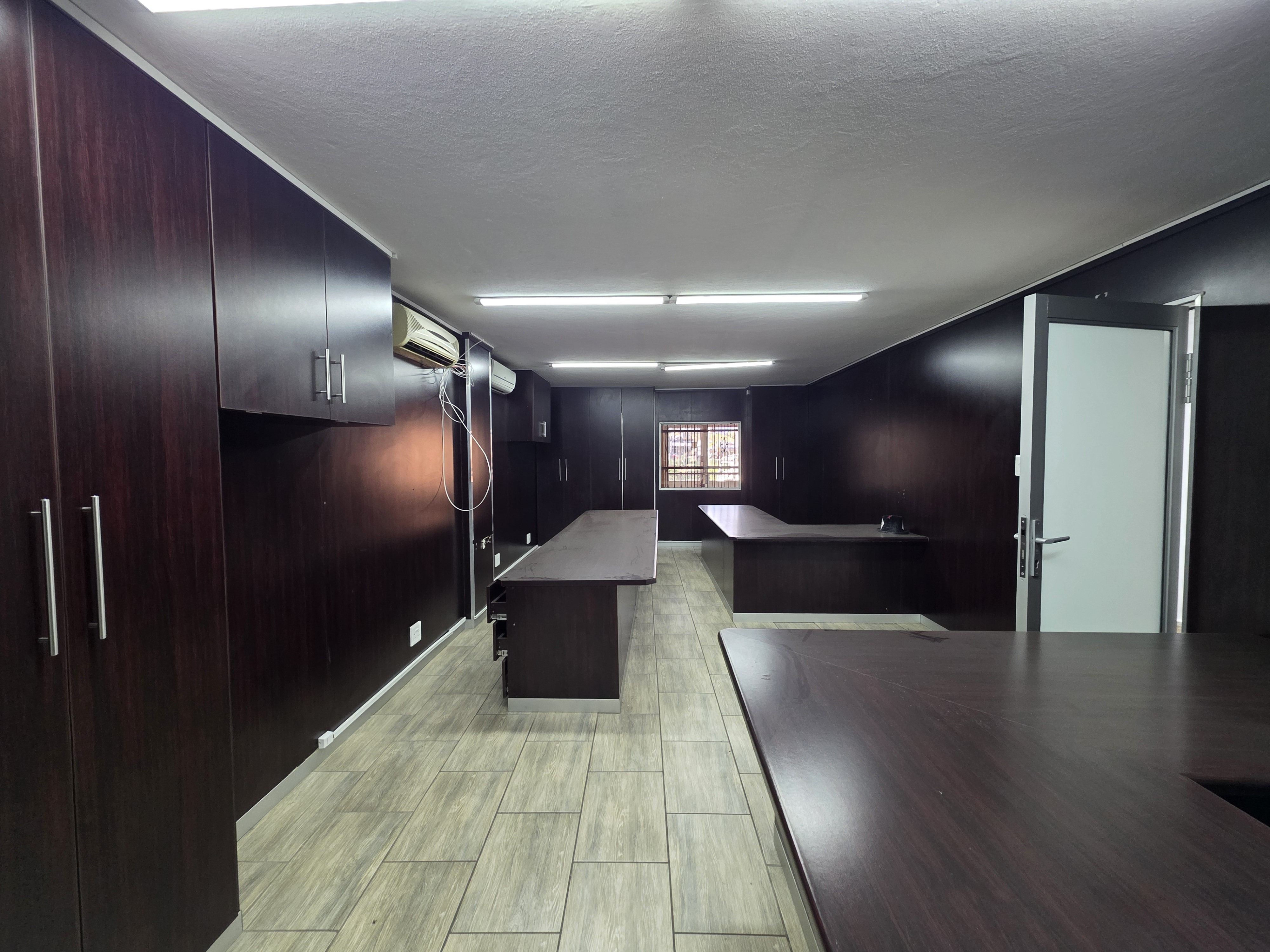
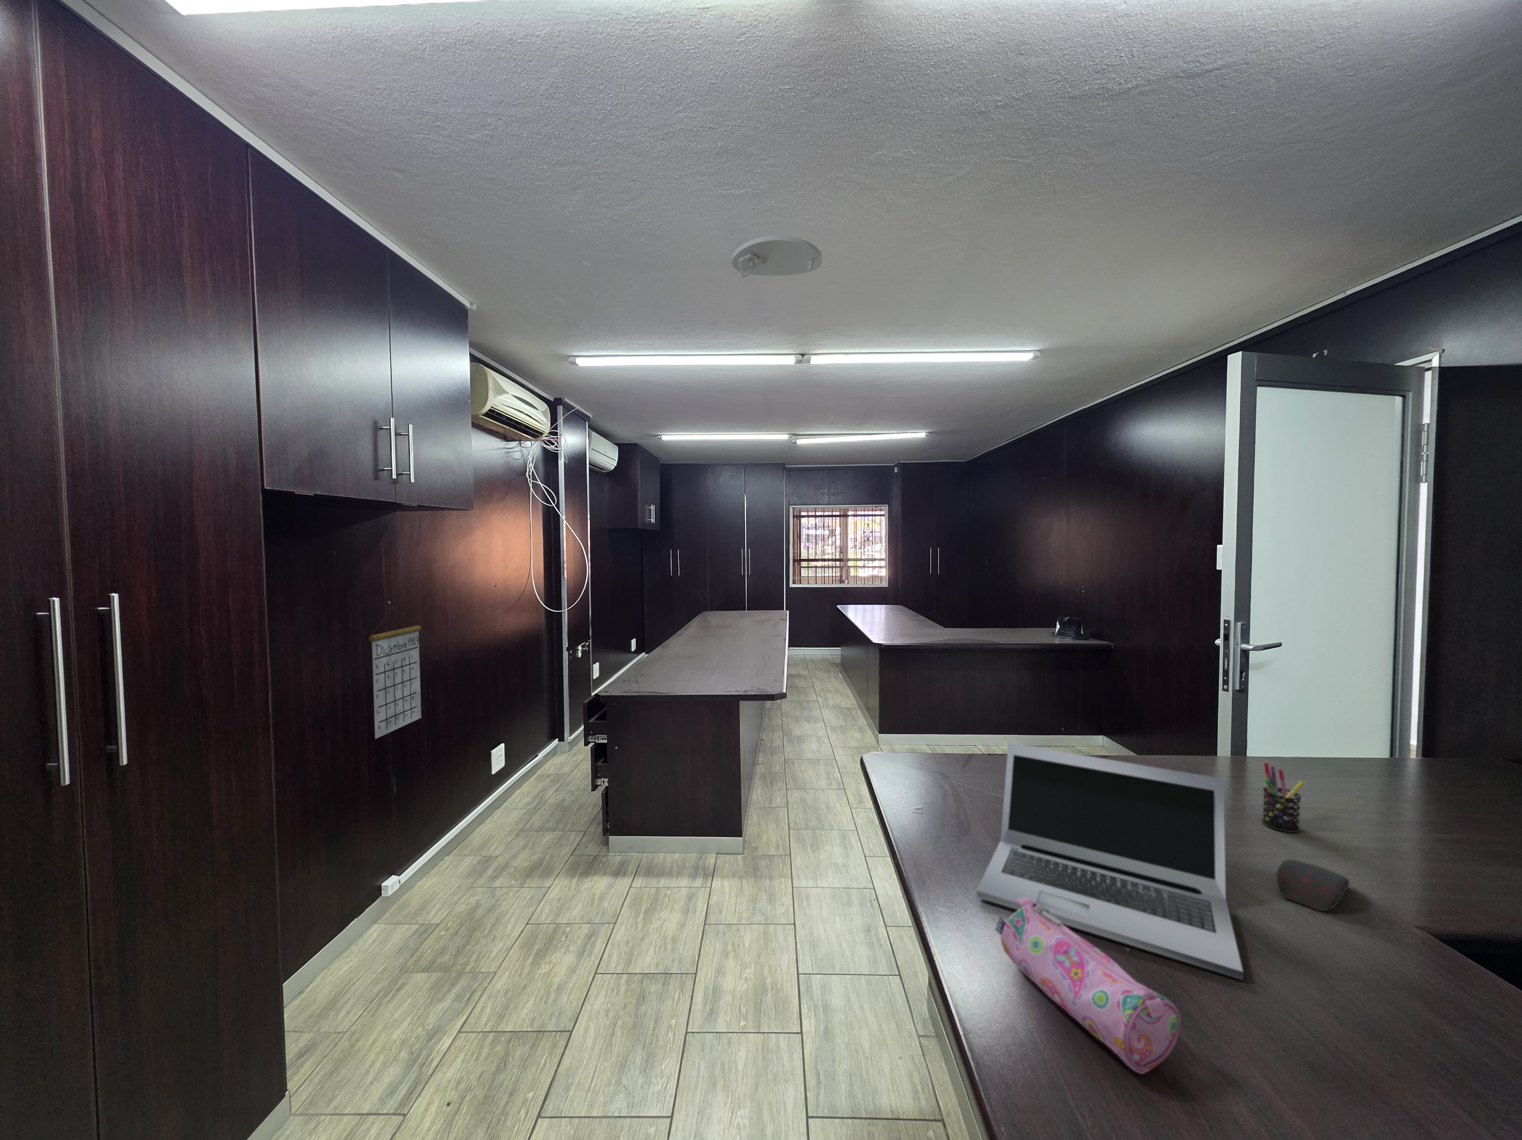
+ computer mouse (1313, 879)
+ pen holder (1278, 796)
+ calendar (397, 667)
+ laptop (1101, 838)
+ pencil case (1079, 974)
+ smoke detector (777, 262)
